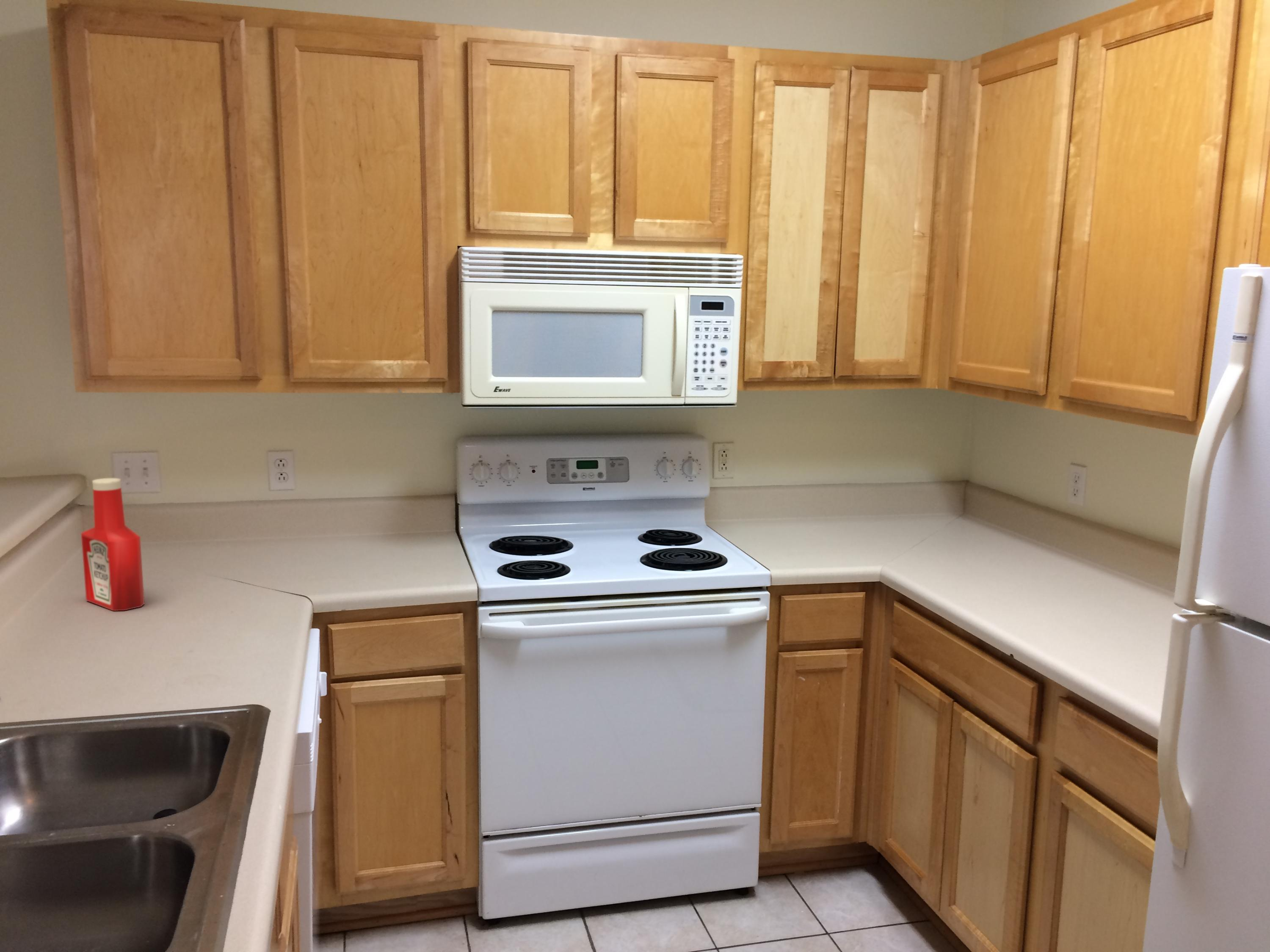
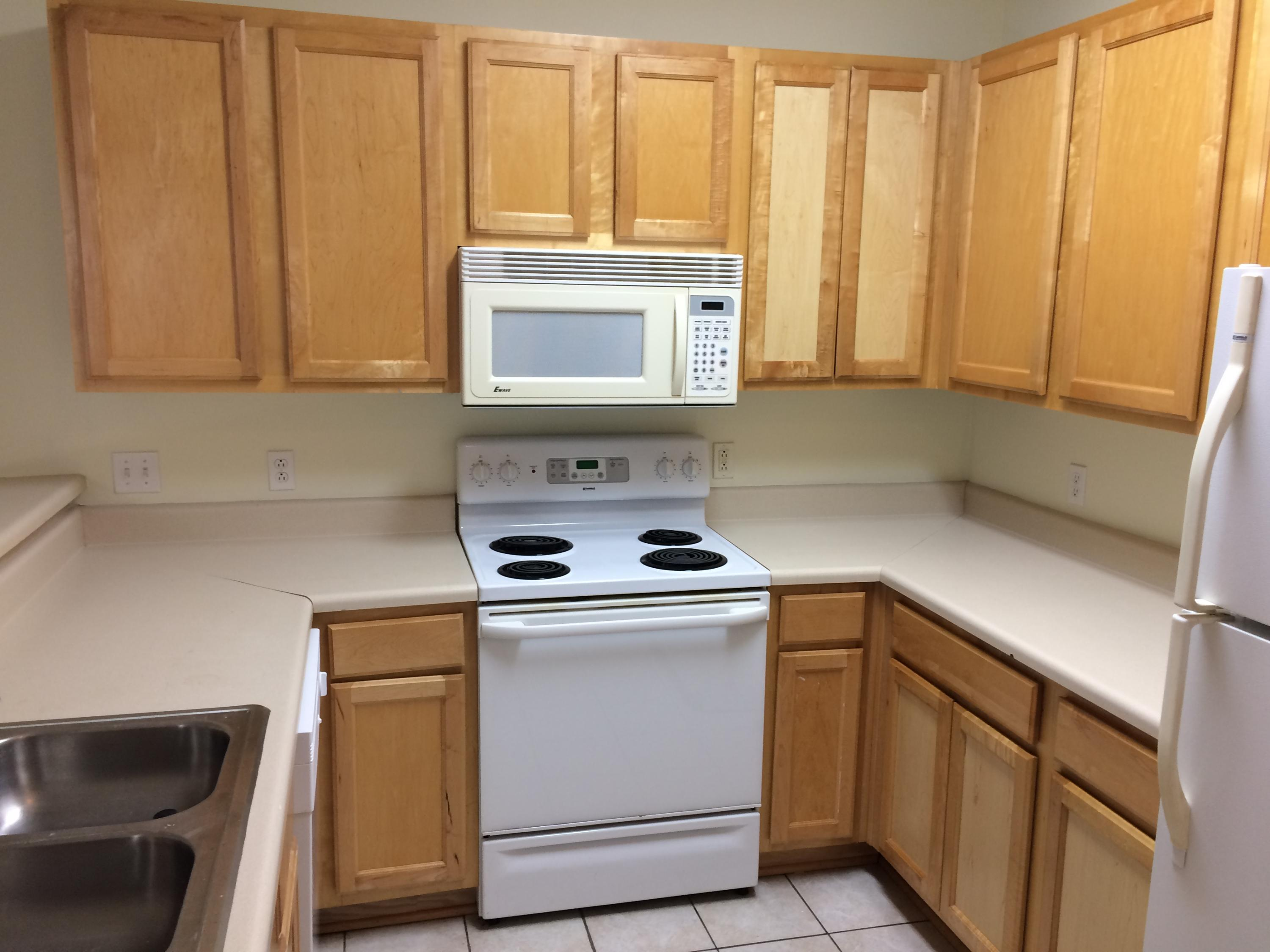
- soap bottle (111, 542)
